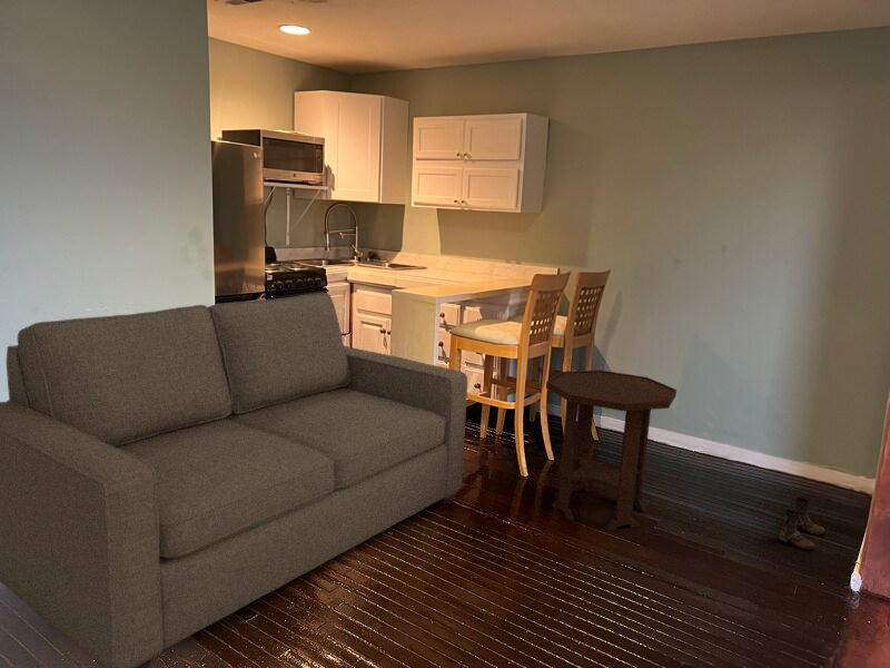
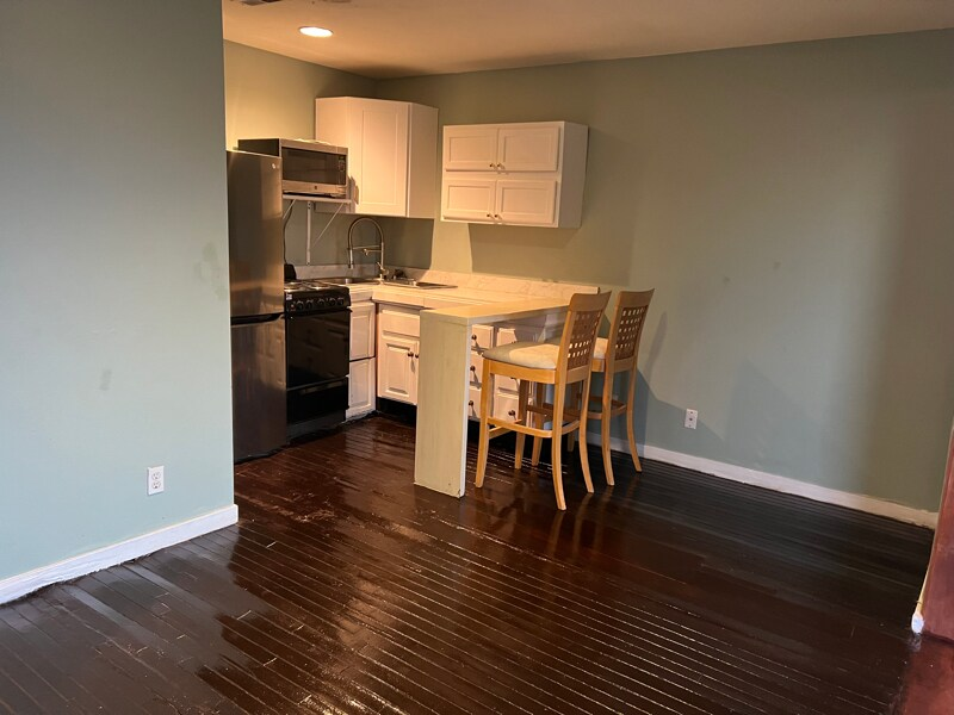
- side table (590, 444)
- boots (803, 522)
- sofa (256, 426)
